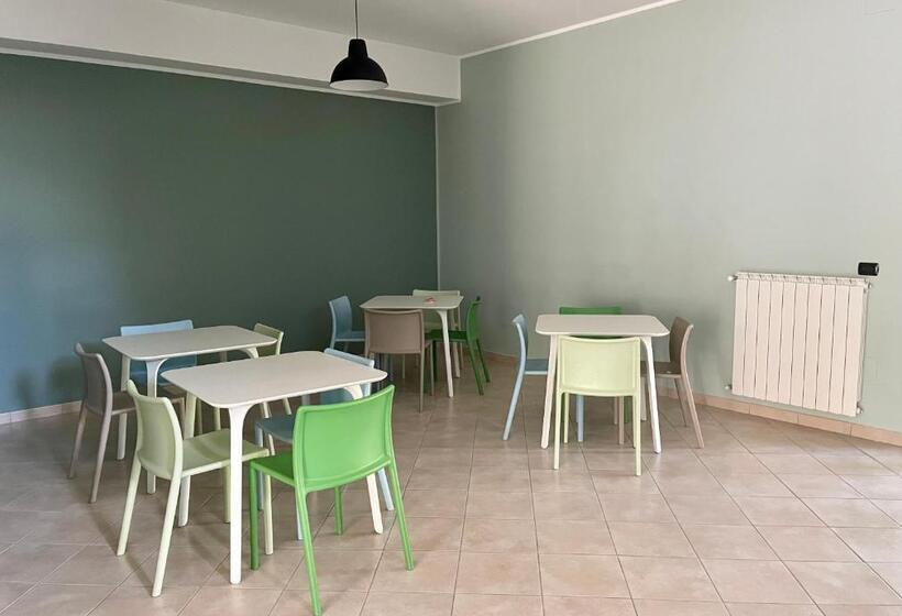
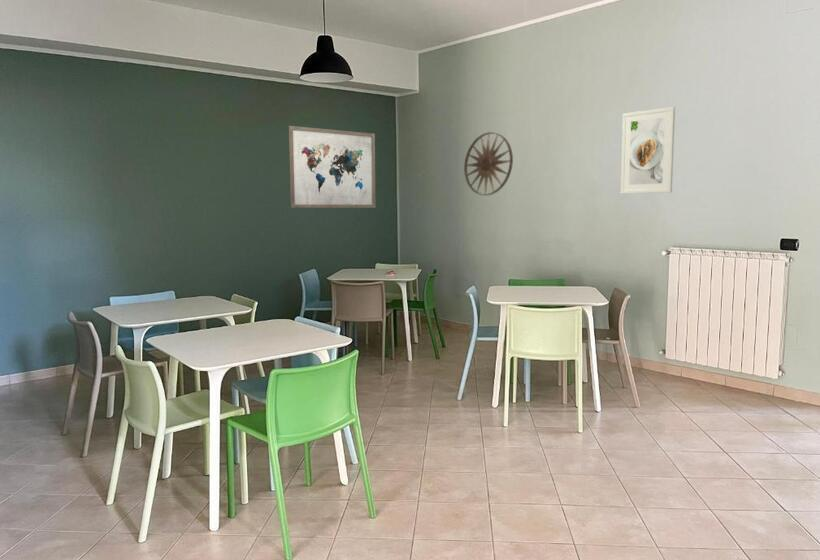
+ wall art (487, 164)
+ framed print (646, 152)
+ wall art (334, 169)
